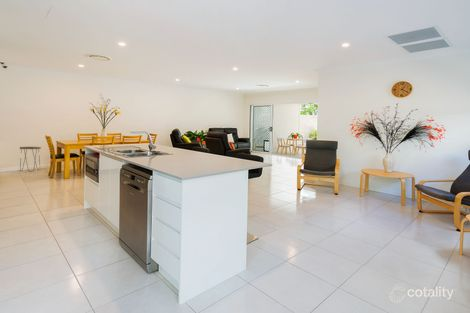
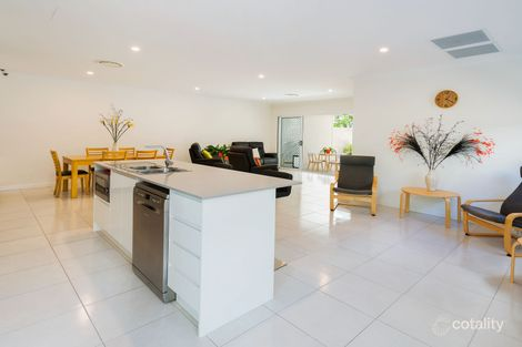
- side table (34, 158)
